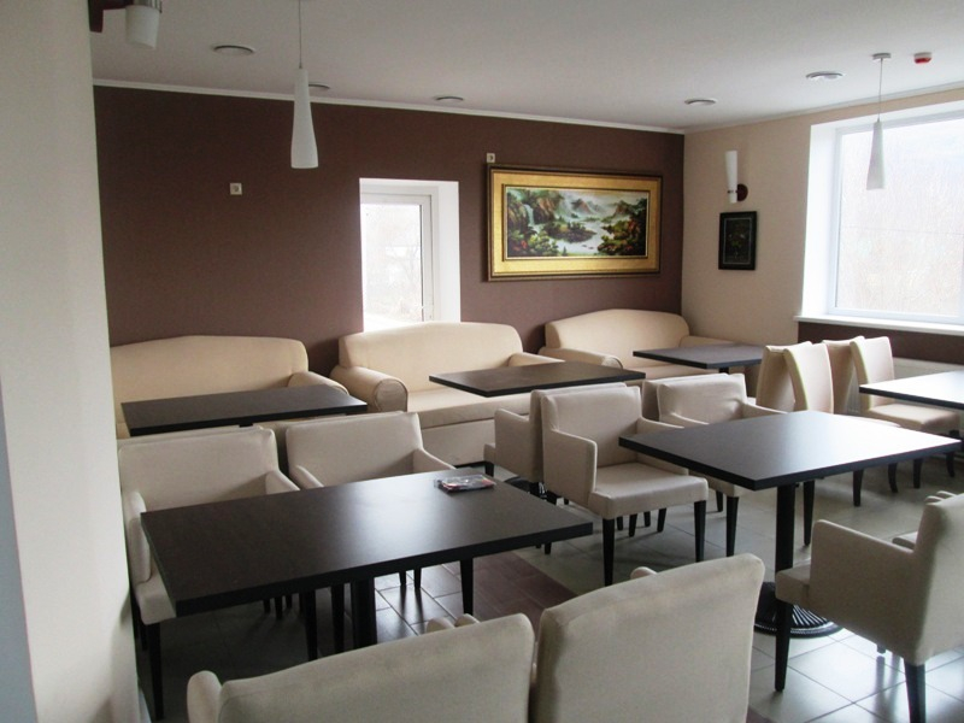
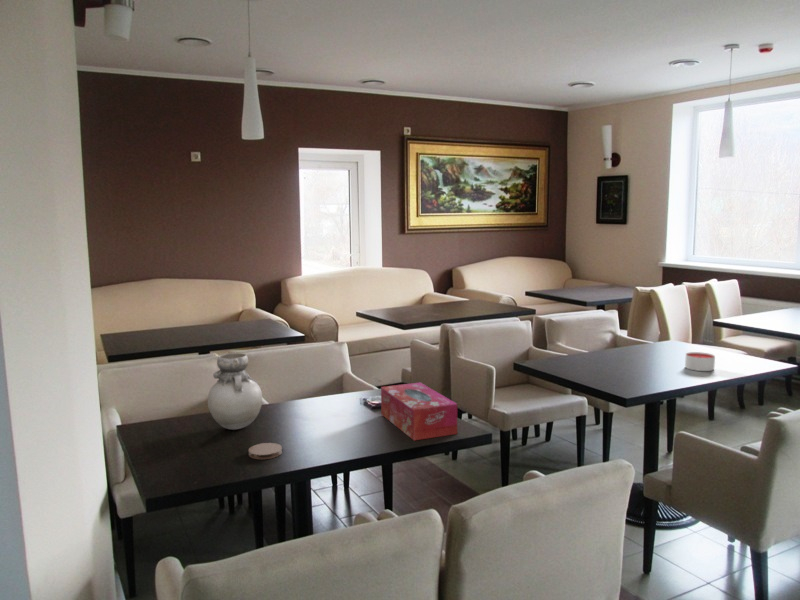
+ vase (234, 392)
+ candle (699, 361)
+ tissue box (417, 409)
+ coaster (265, 450)
